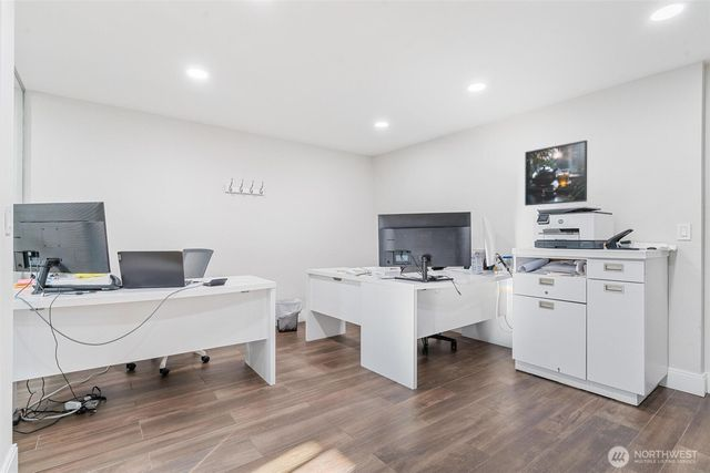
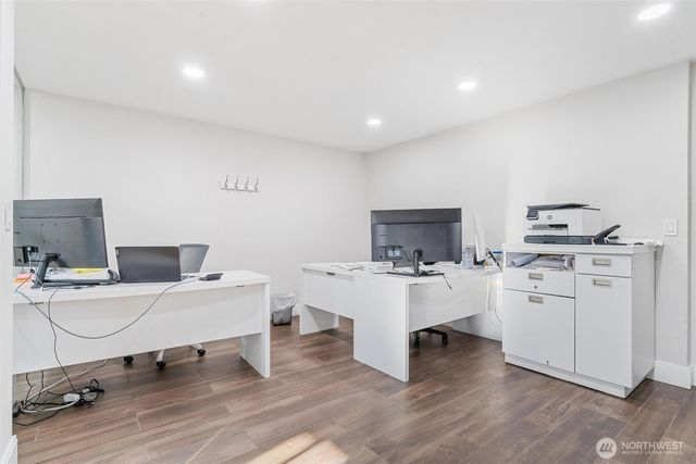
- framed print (554, 175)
